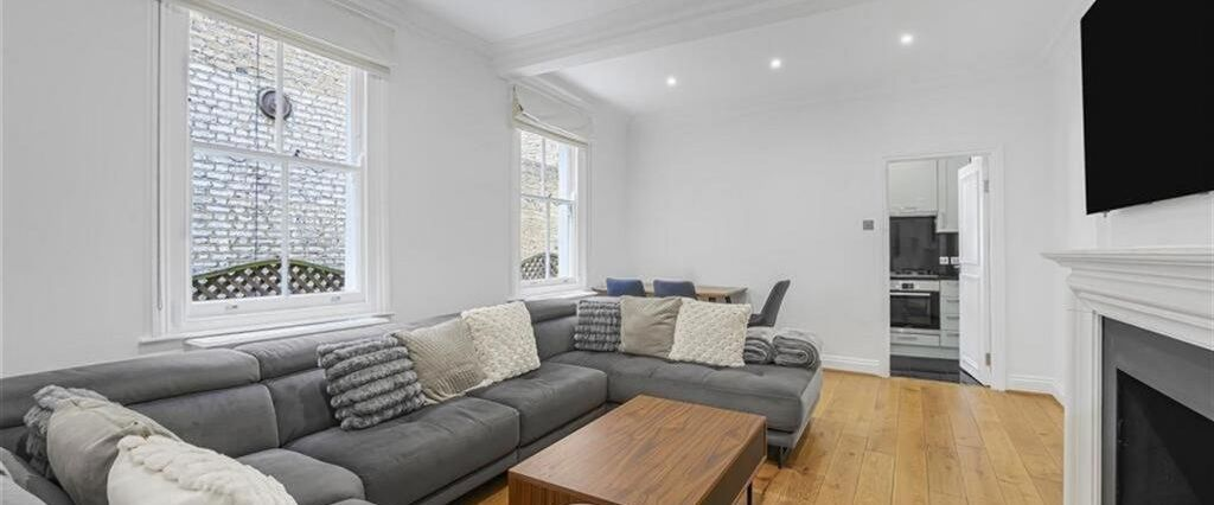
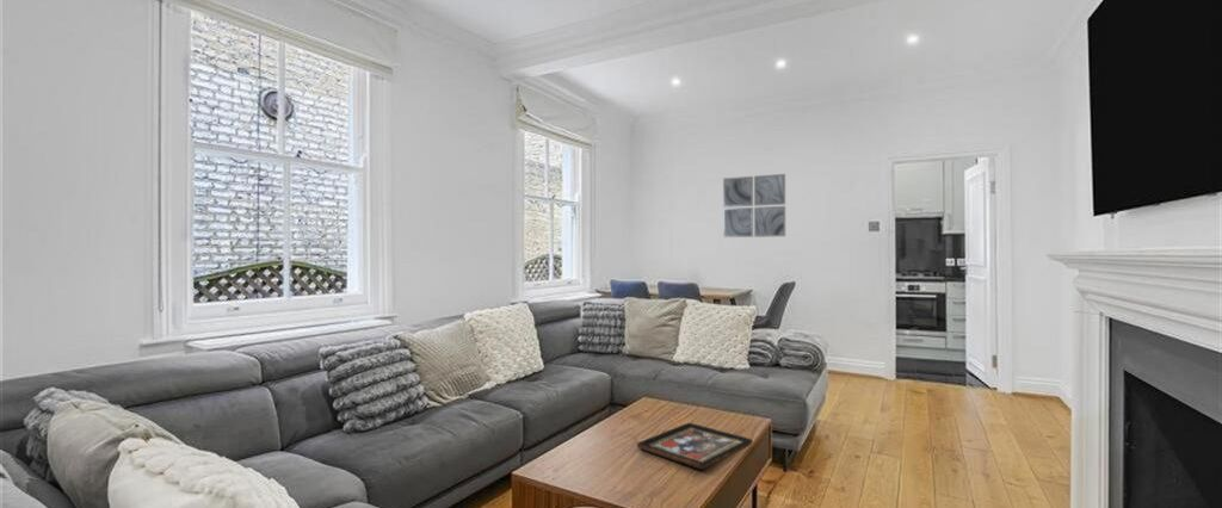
+ decorative tray (695, 444)
+ wall art (754, 205)
